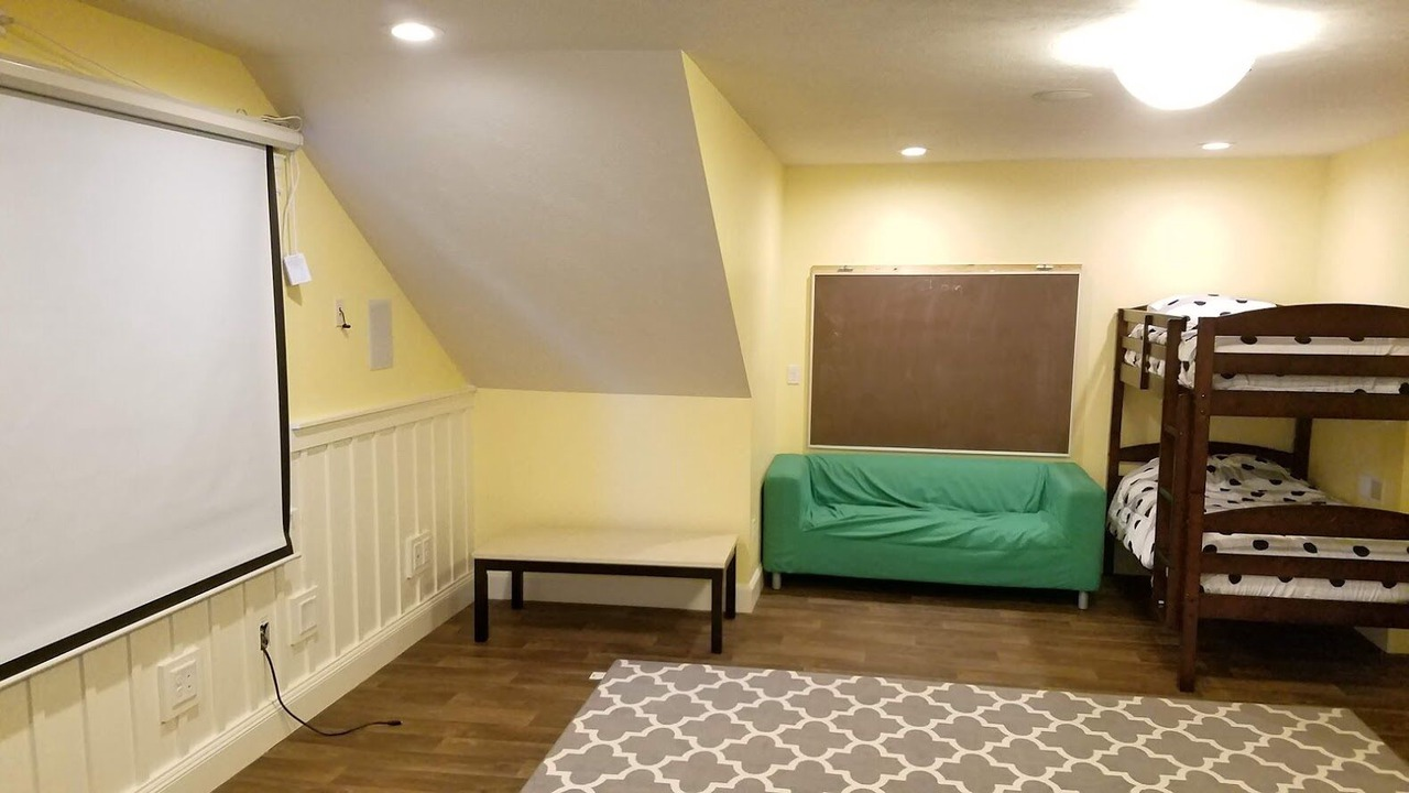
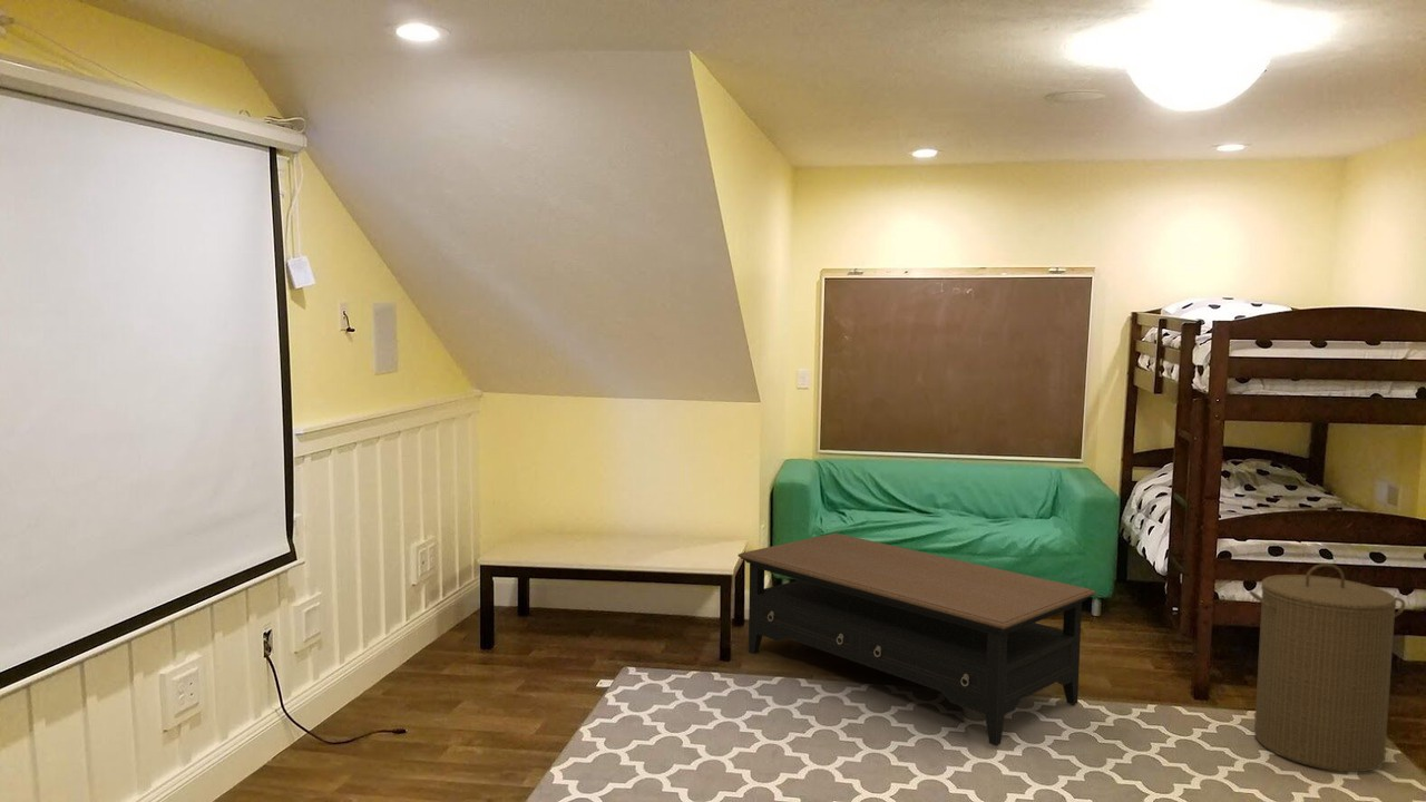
+ laundry hamper (1322, 655)
+ coffee table (902, 623)
